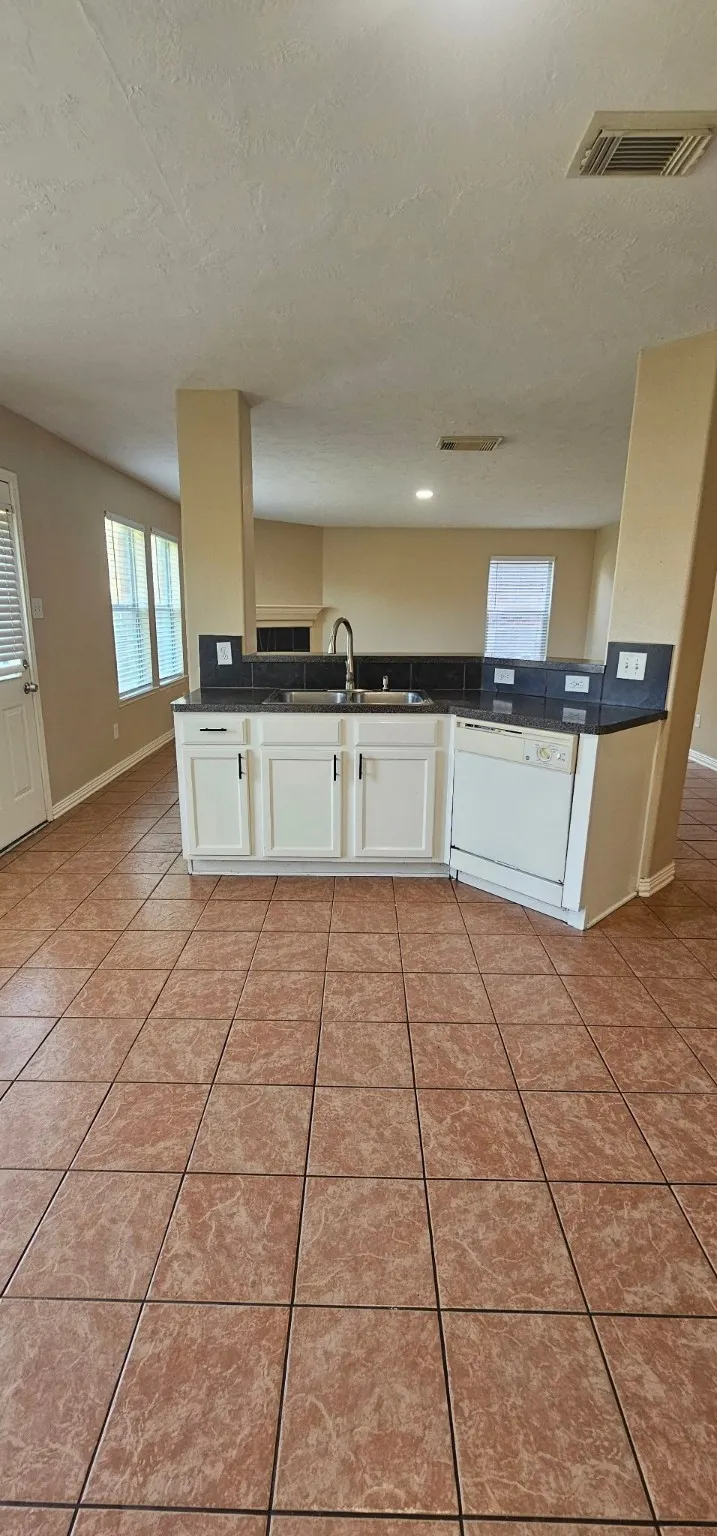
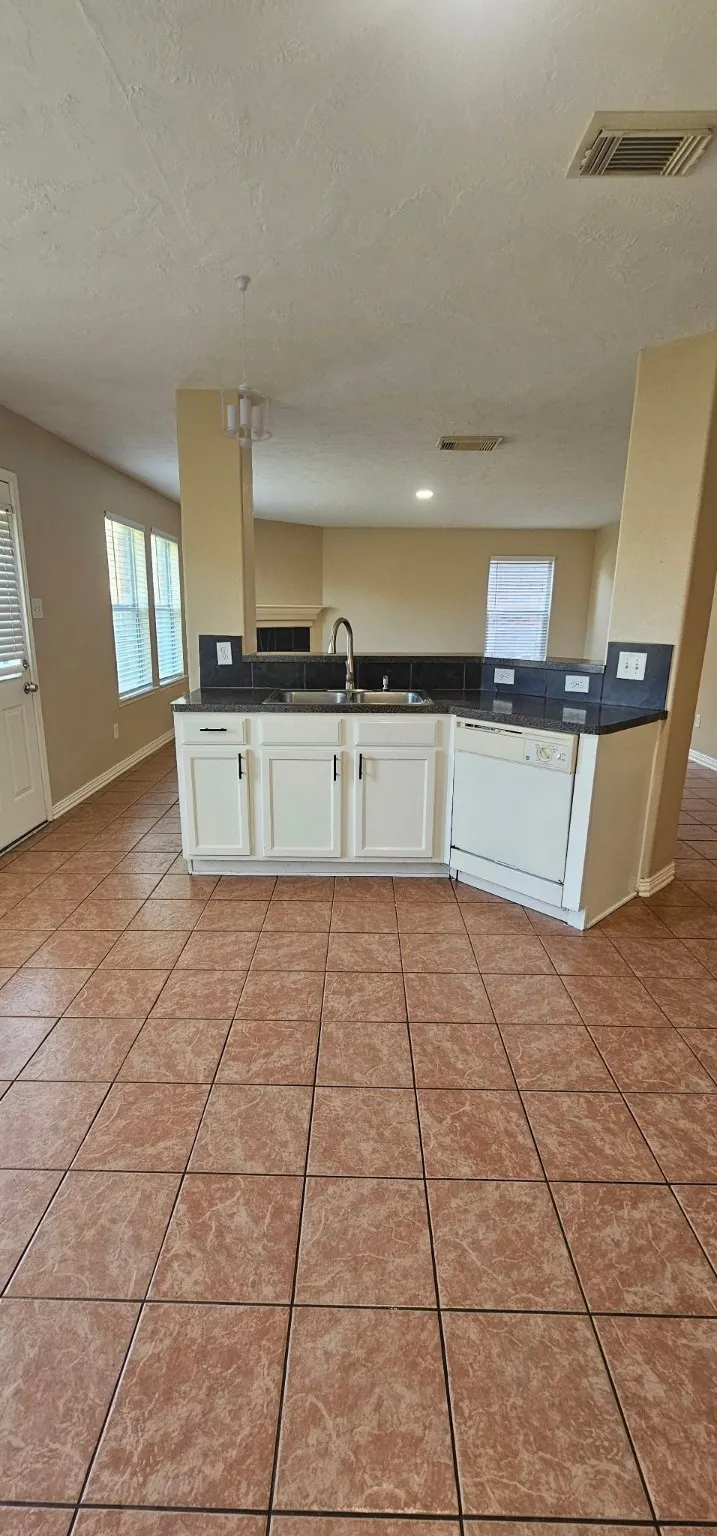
+ pendant light (245, 366)
